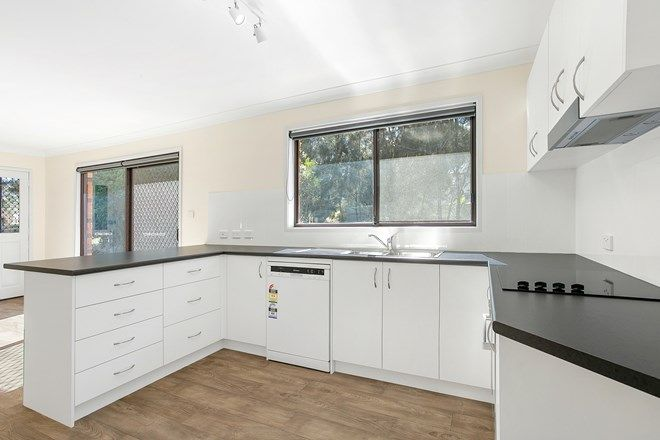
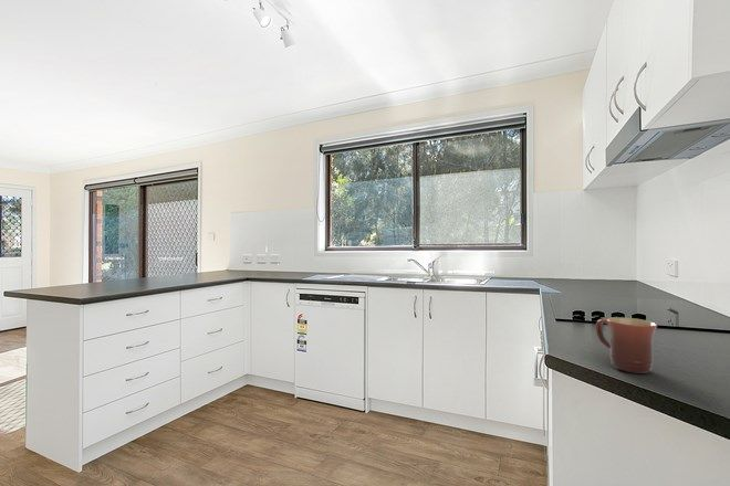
+ mug (623, 342)
